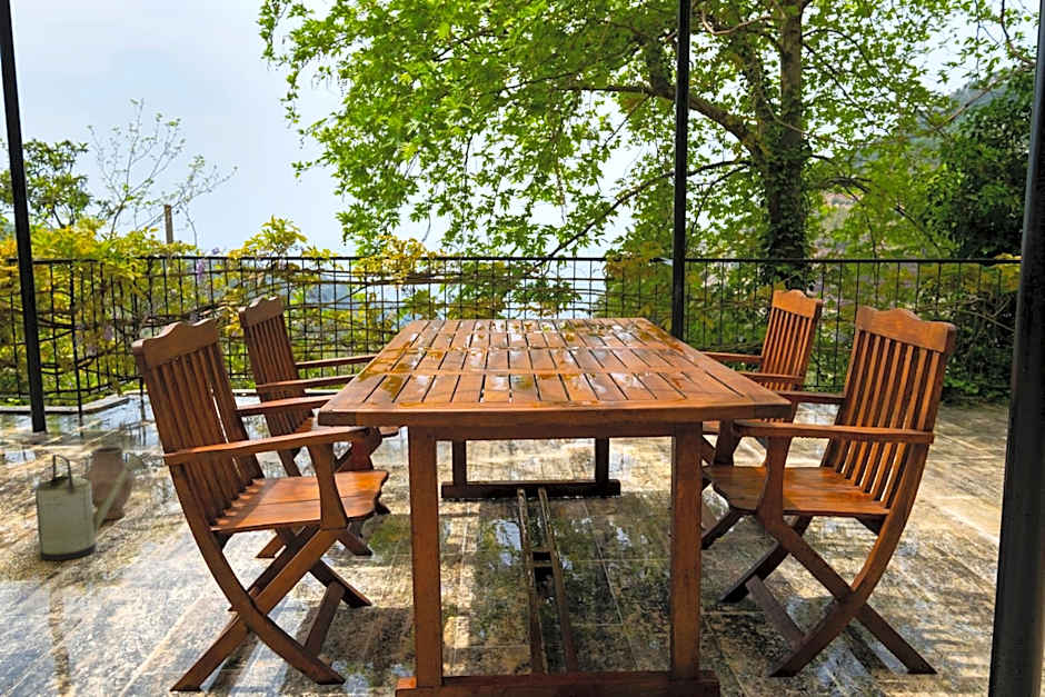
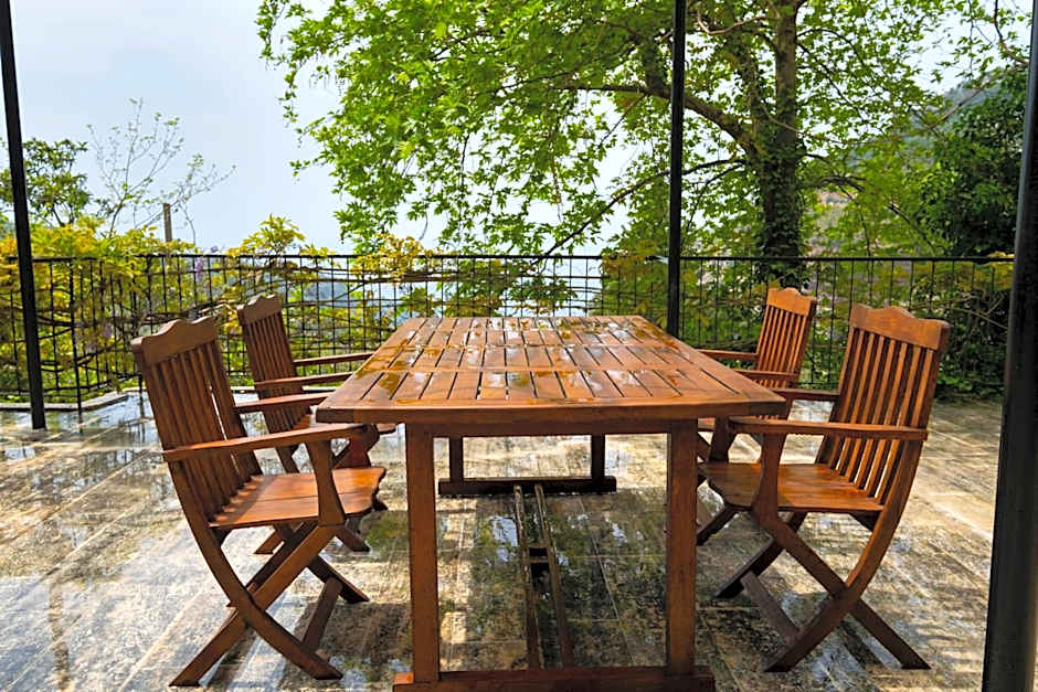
- watering can (88, 499)
- vase (108, 482)
